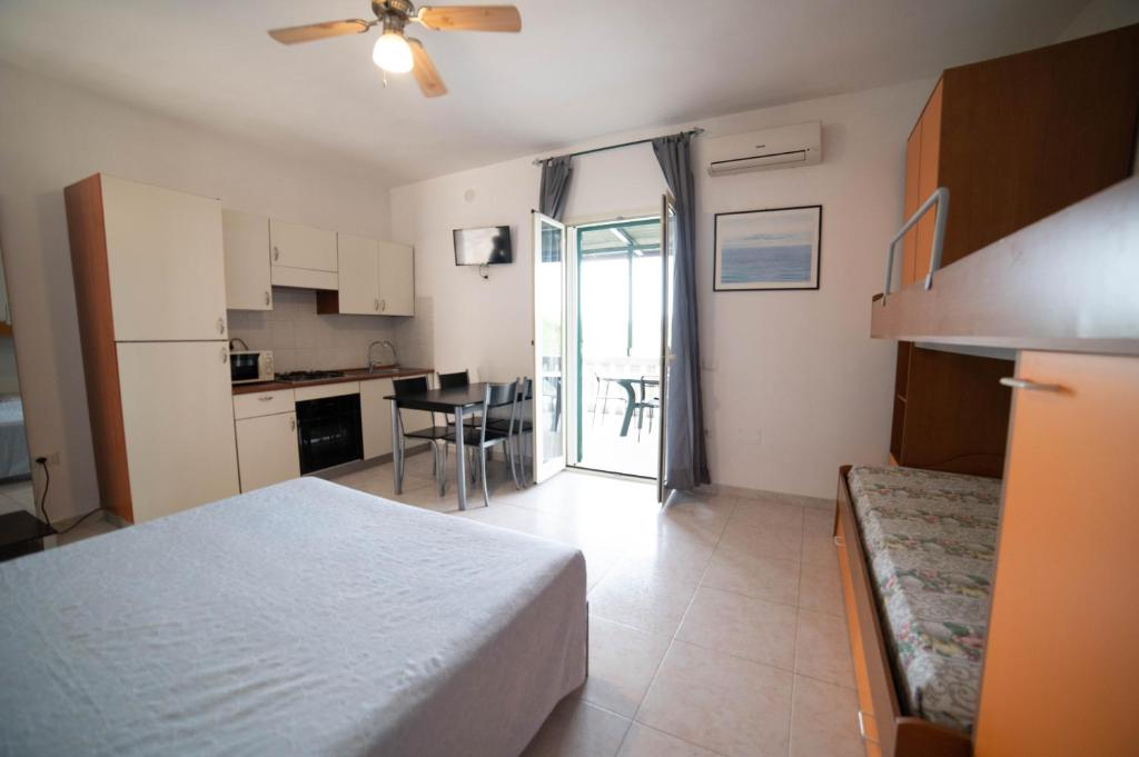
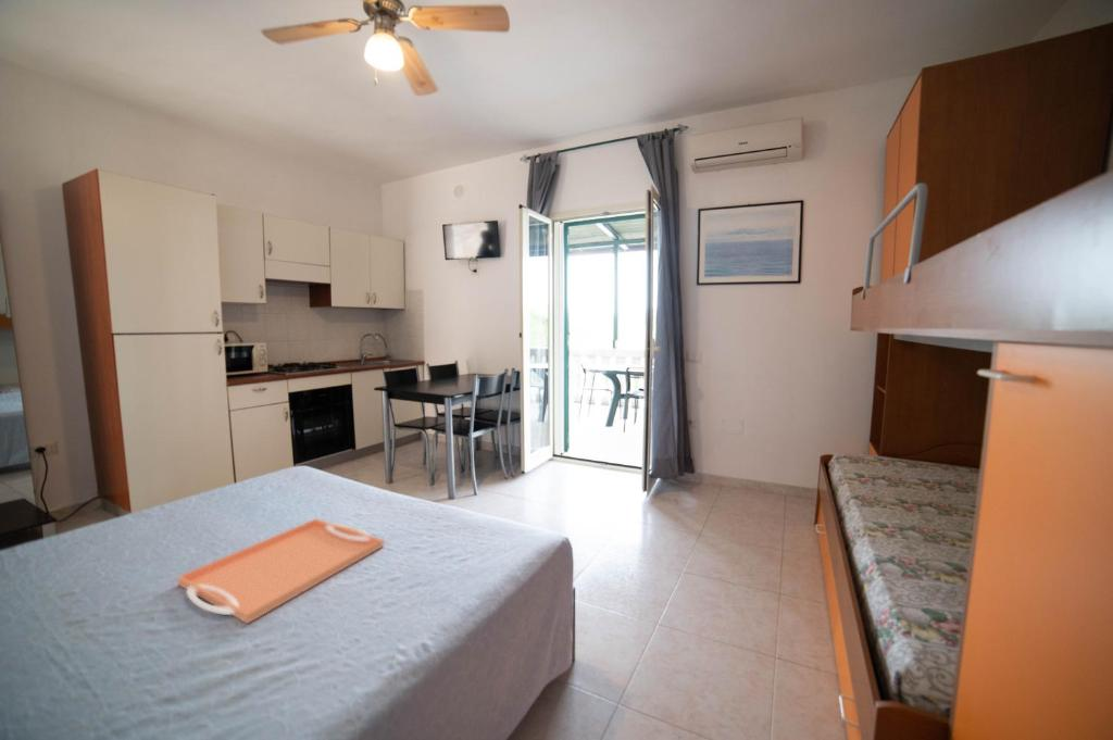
+ serving tray (288, 560)
